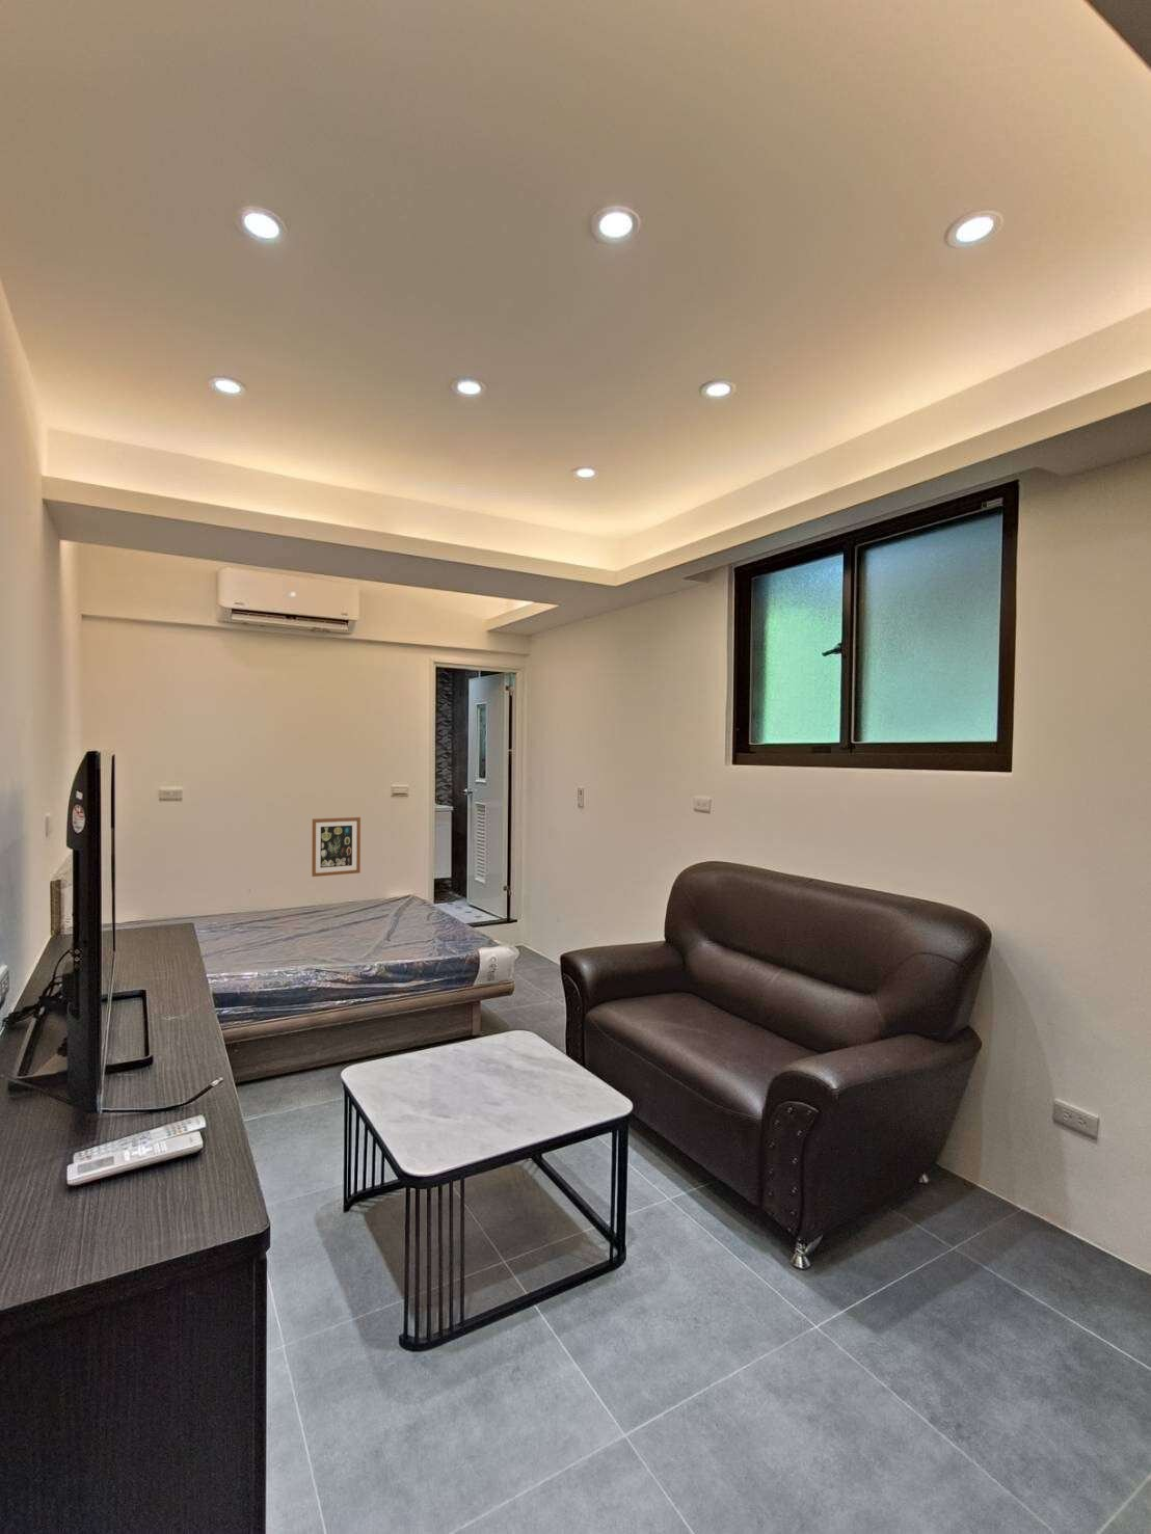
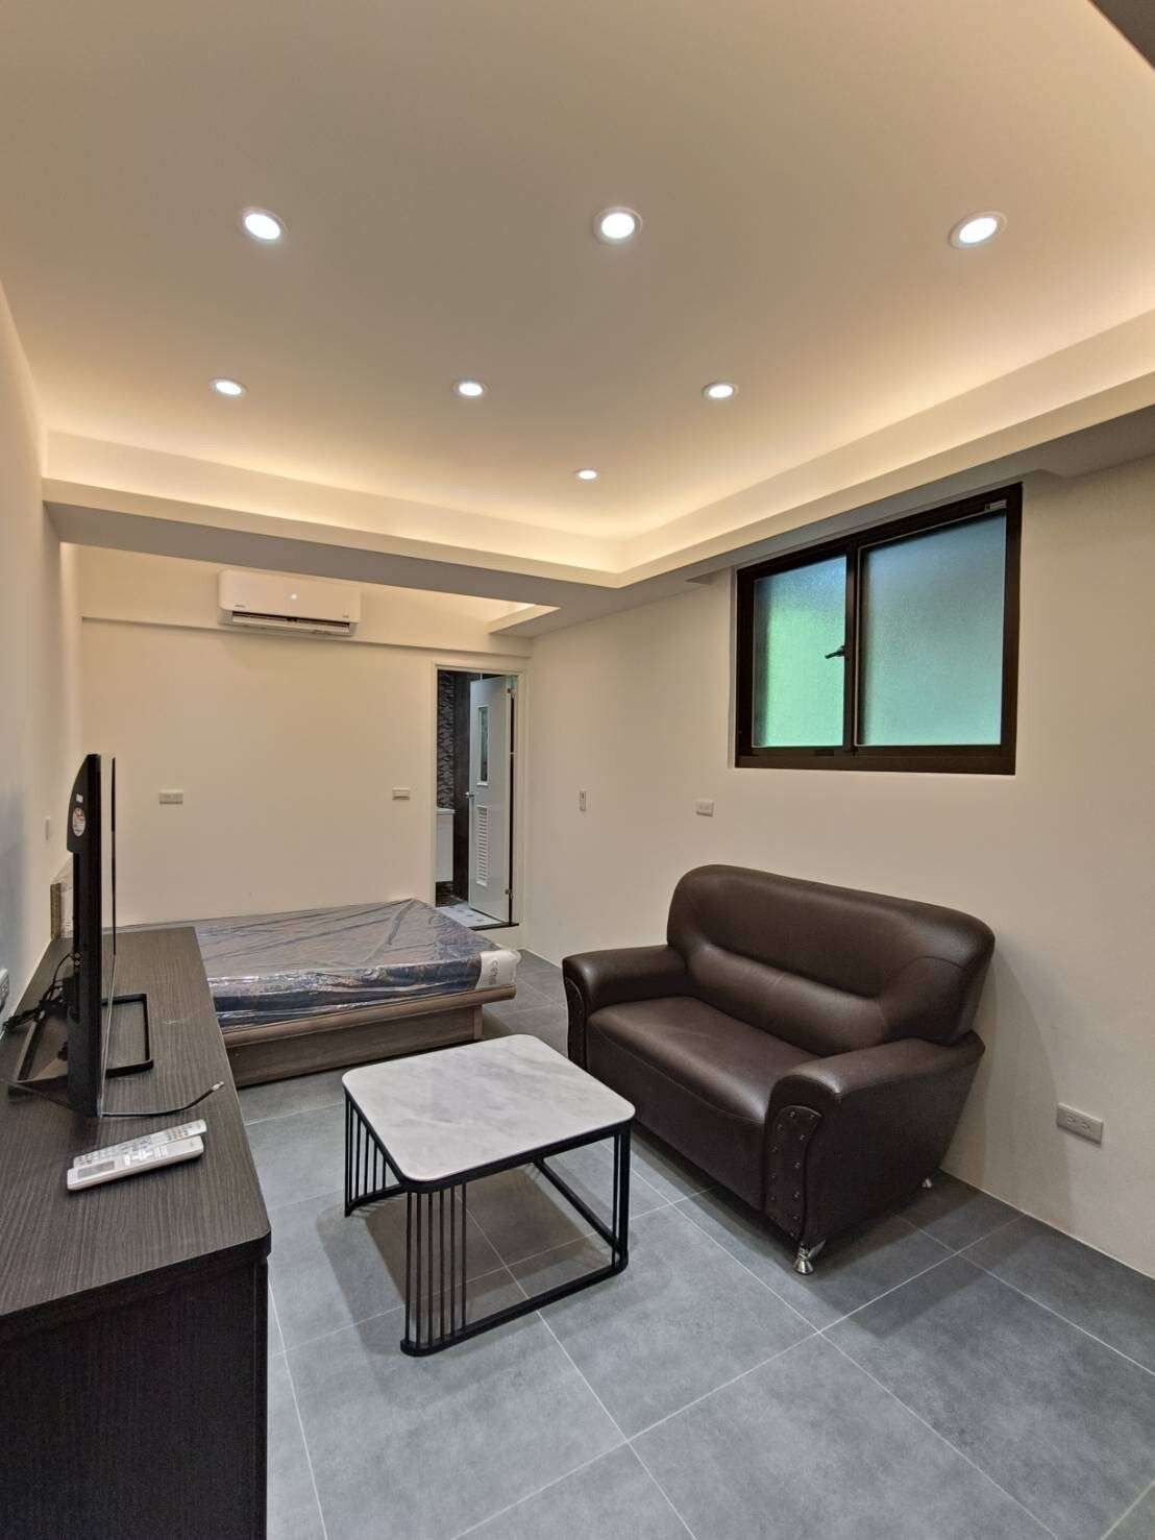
- wall art (336, 845)
